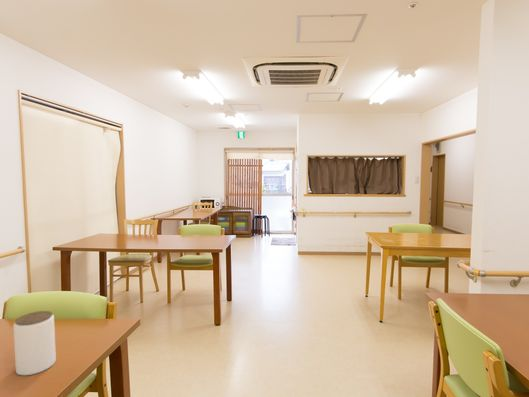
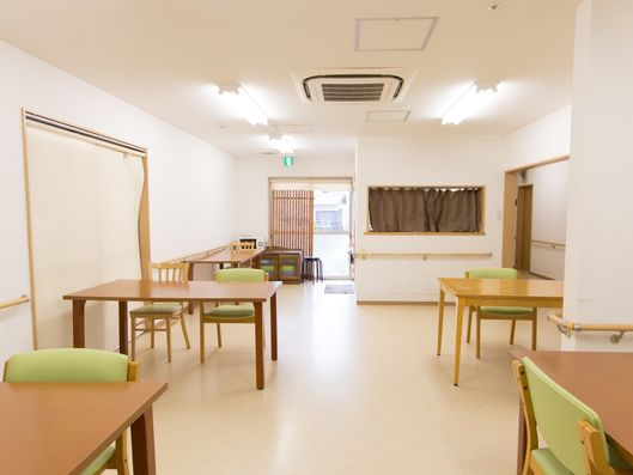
- jar (35, 341)
